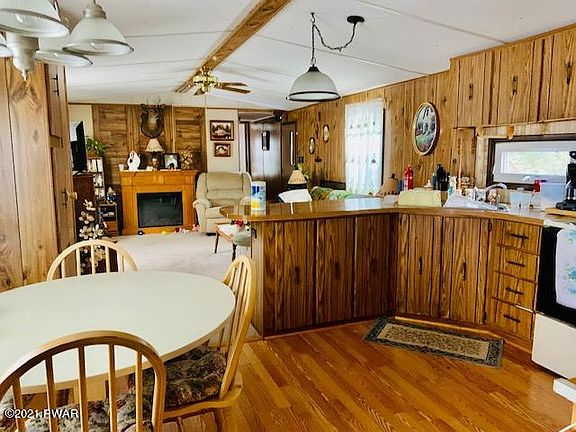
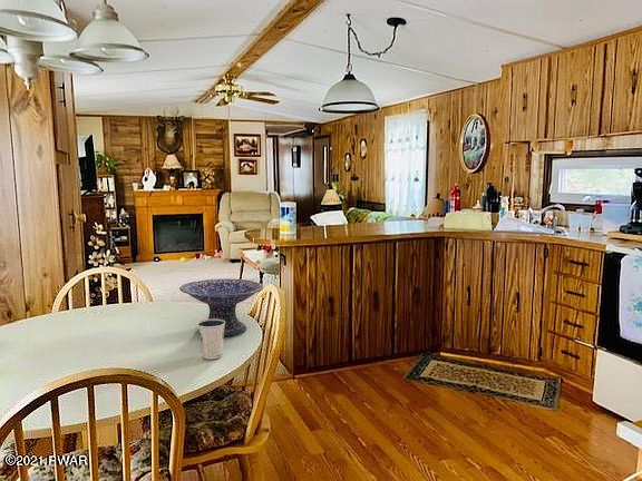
+ decorative bowl (222, 307)
+ dixie cup (212, 340)
